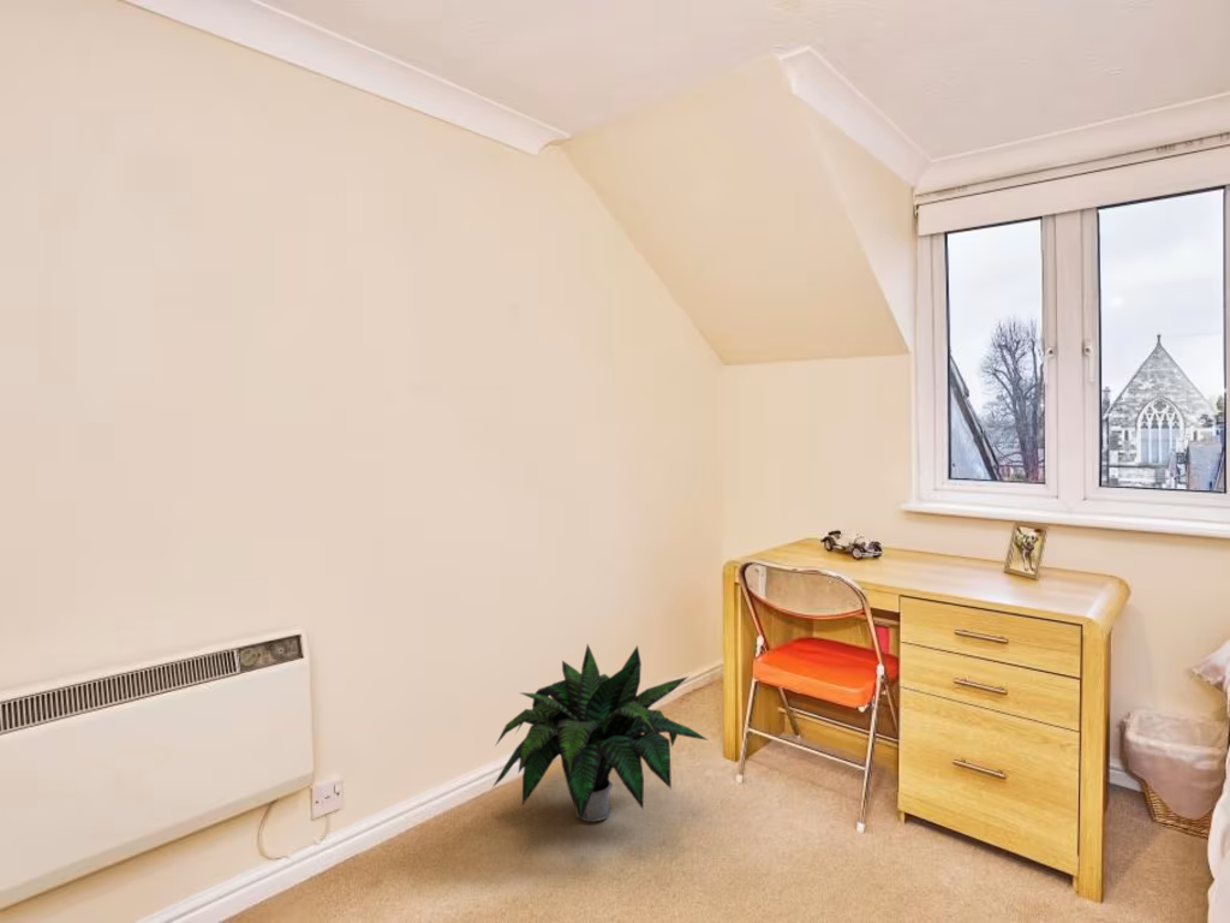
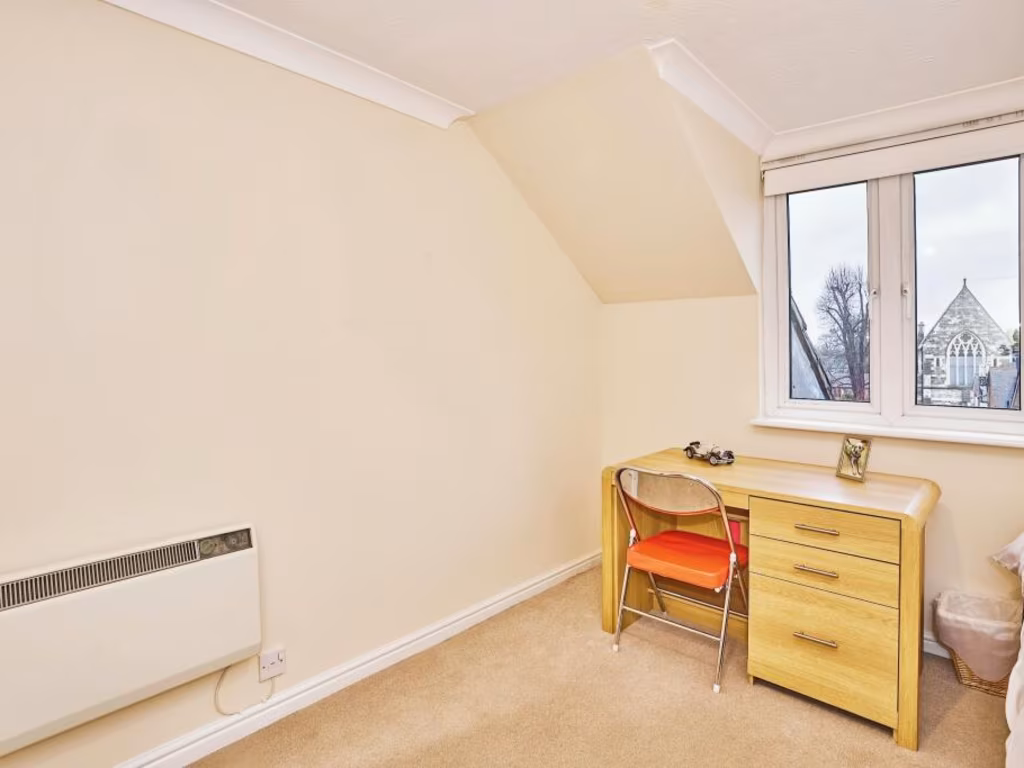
- potted plant (598, 731)
